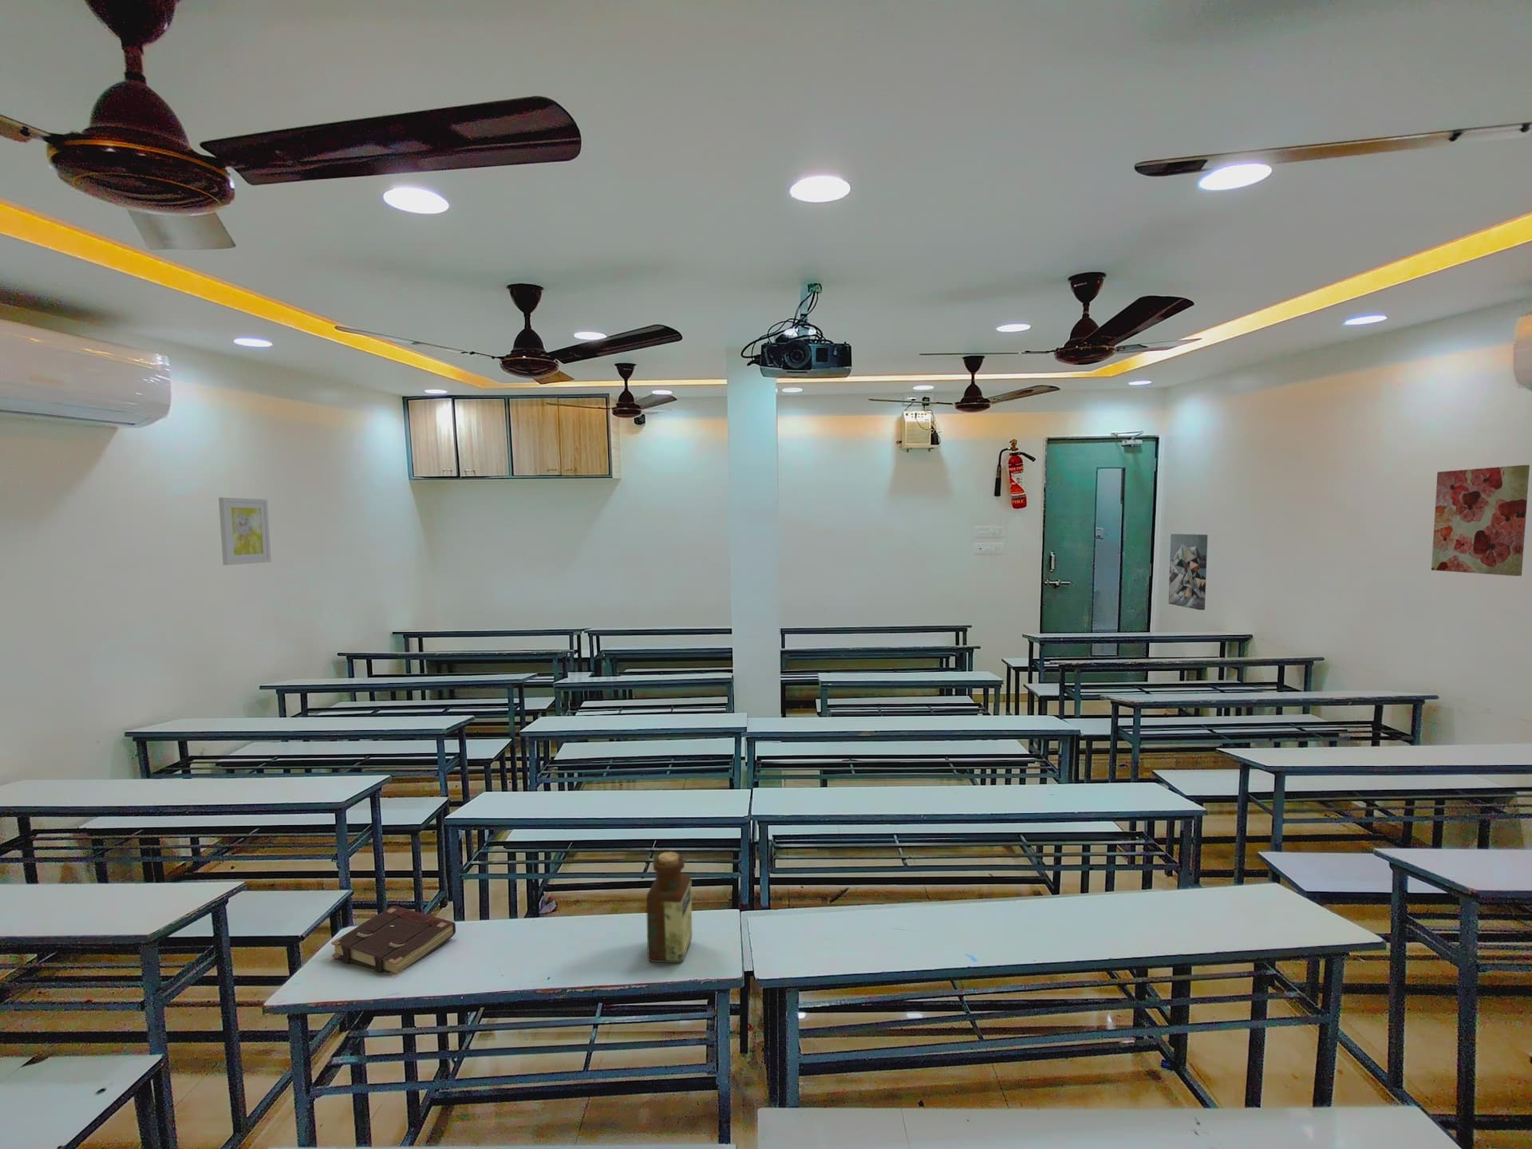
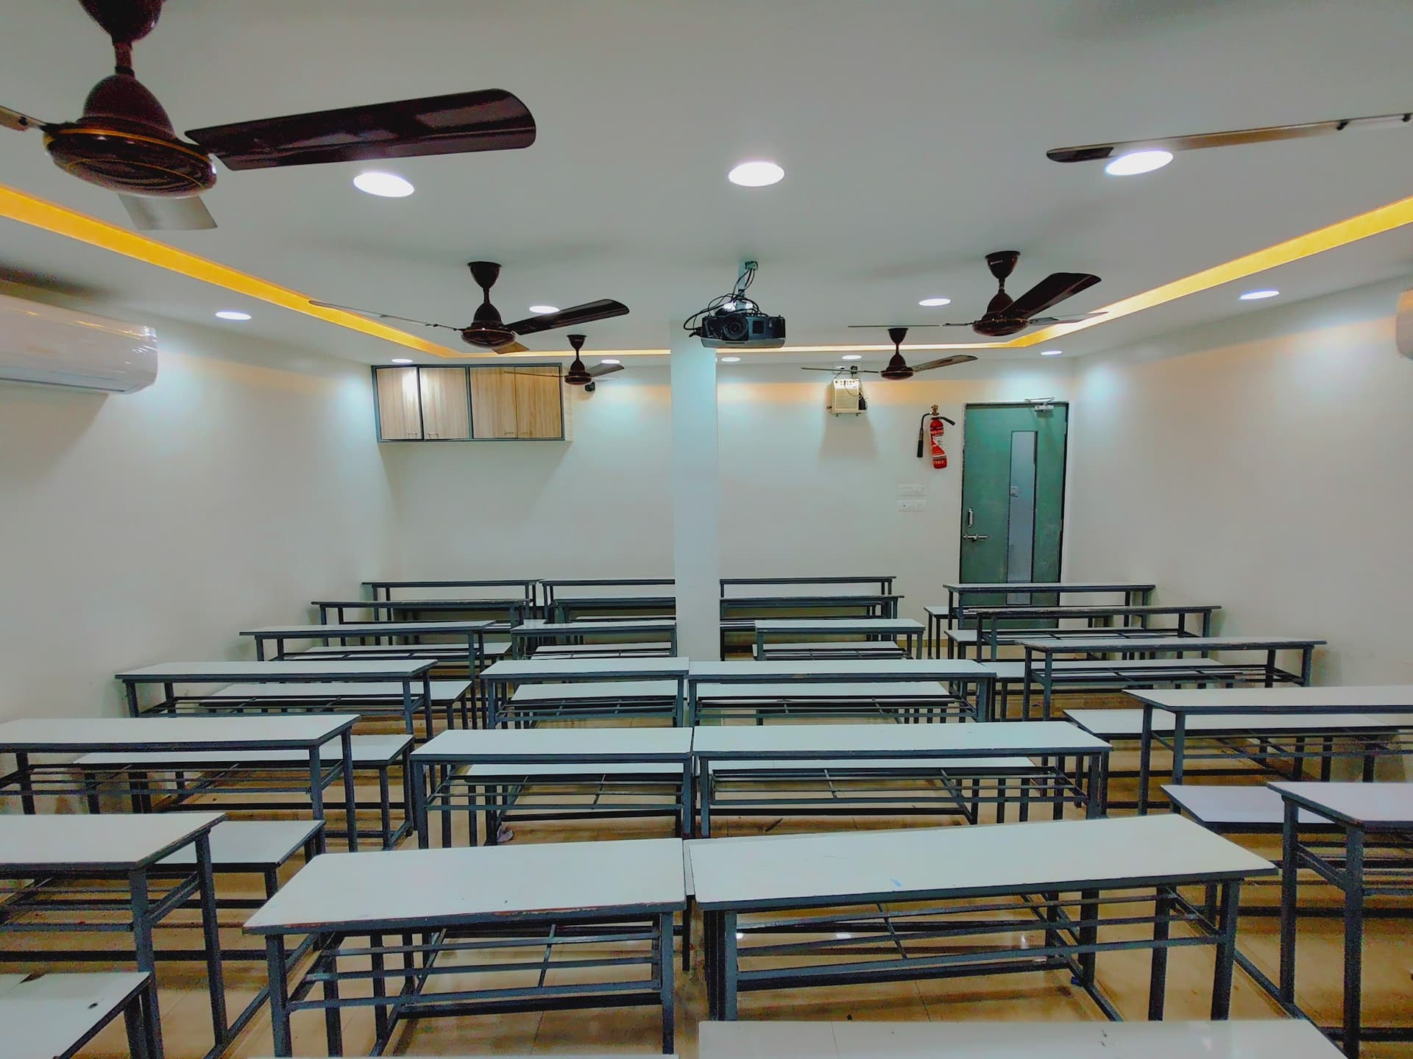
- book (394, 938)
- wall art (1477, 521)
- wall art (246, 531)
- wall art (1187, 571)
- bottle (669, 903)
